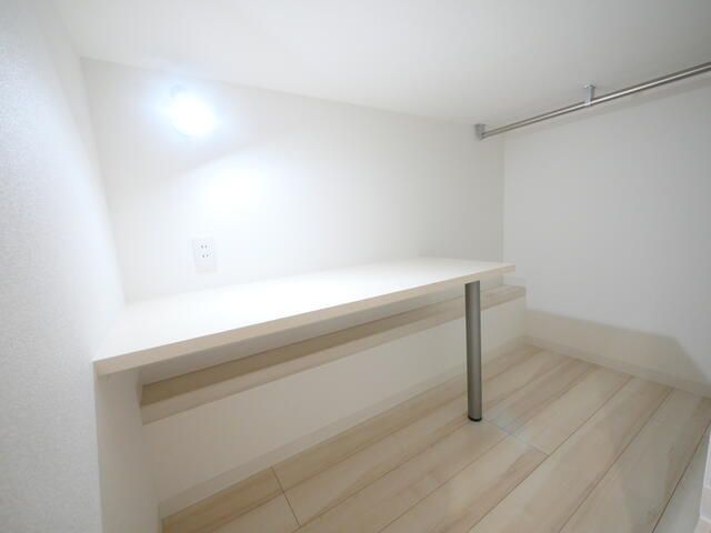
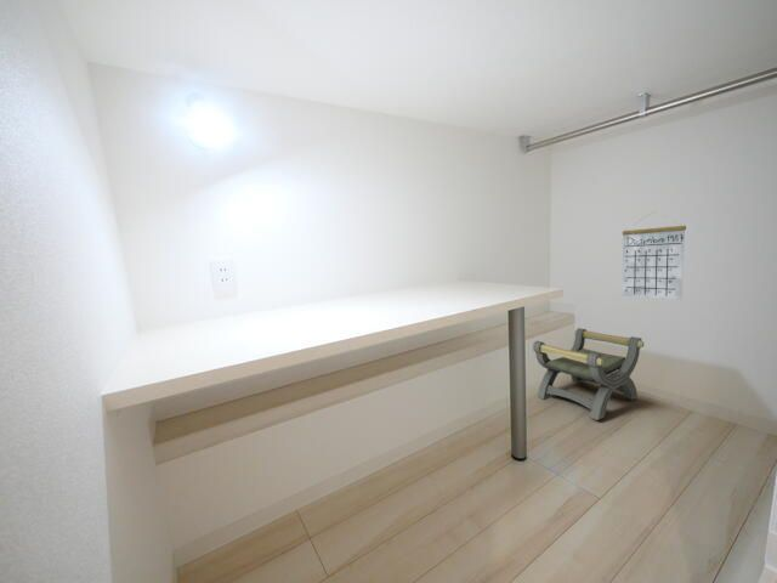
+ calendar (651, 255)
+ stool (586, 368)
